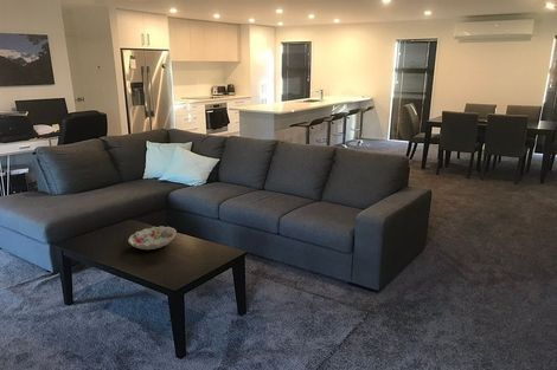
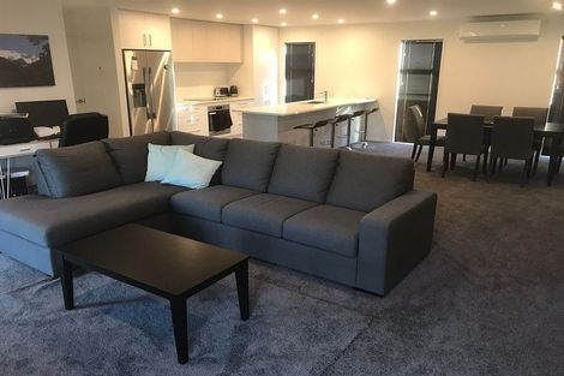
- decorative bowl (153, 239)
